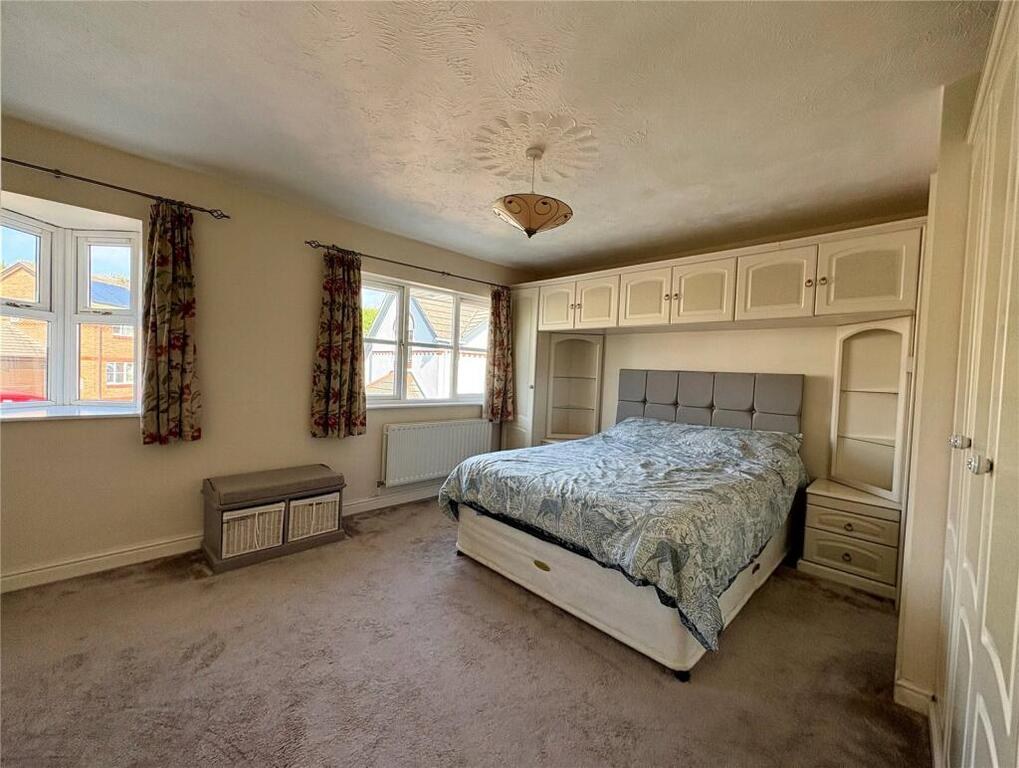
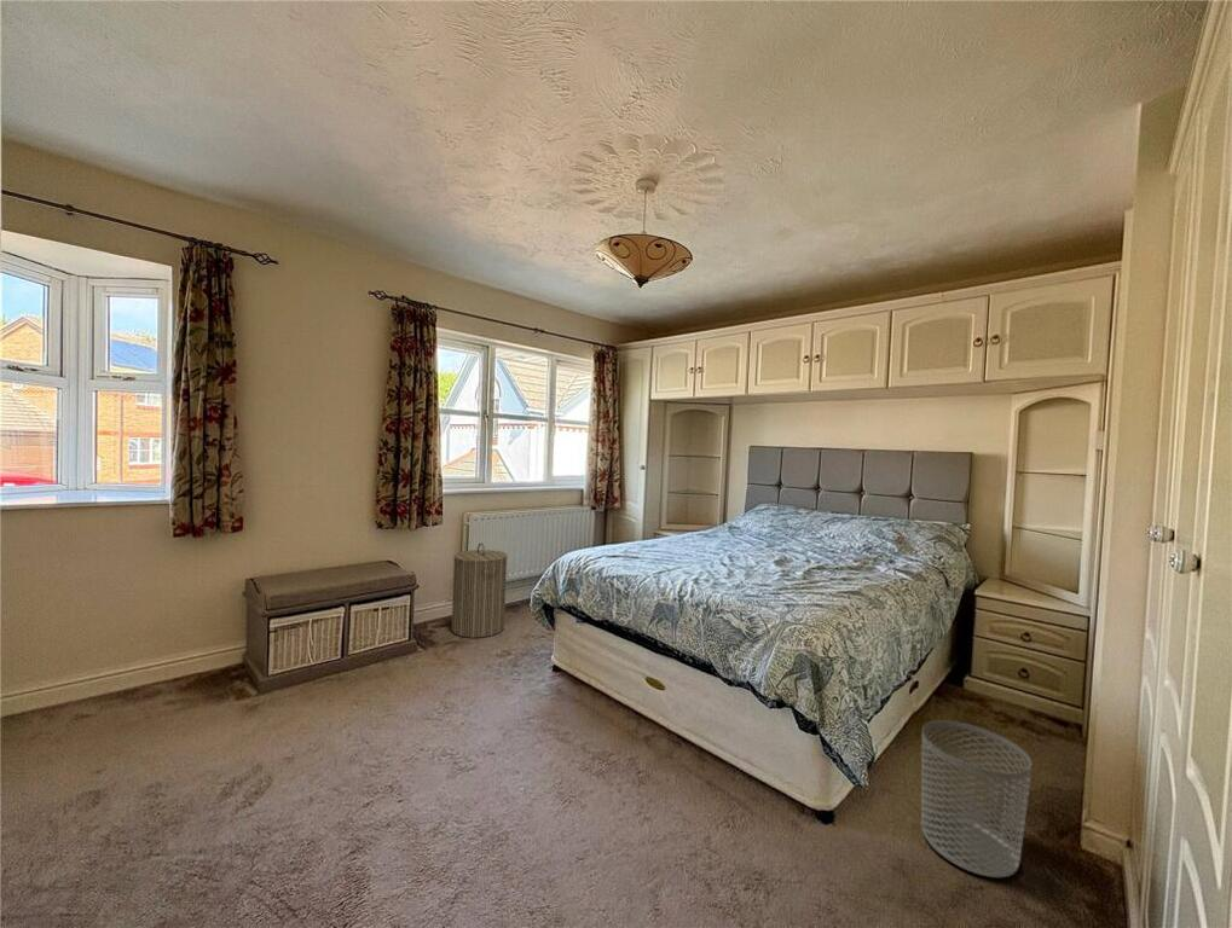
+ laundry hamper (479, 585)
+ waste bin (971, 794)
